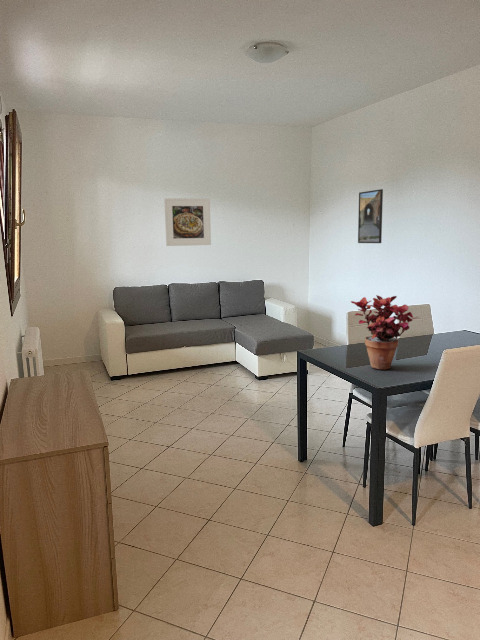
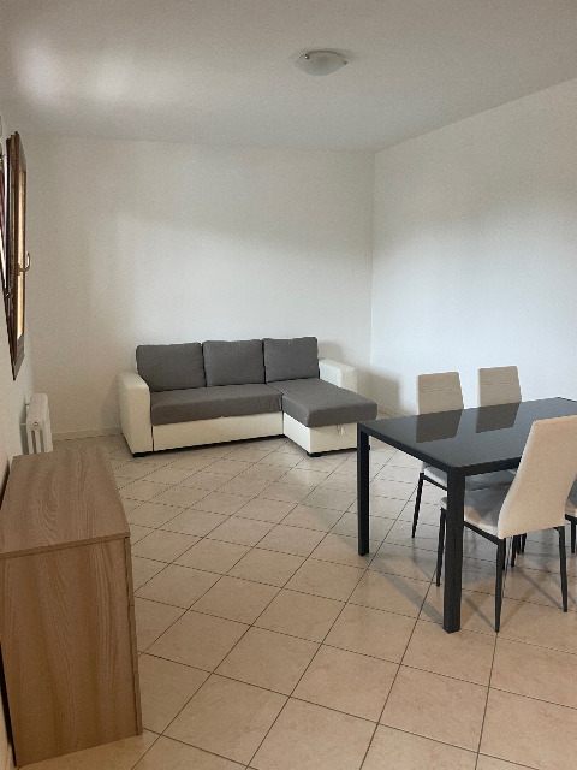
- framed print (369, 217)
- potted plant (384, 333)
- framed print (188, 222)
